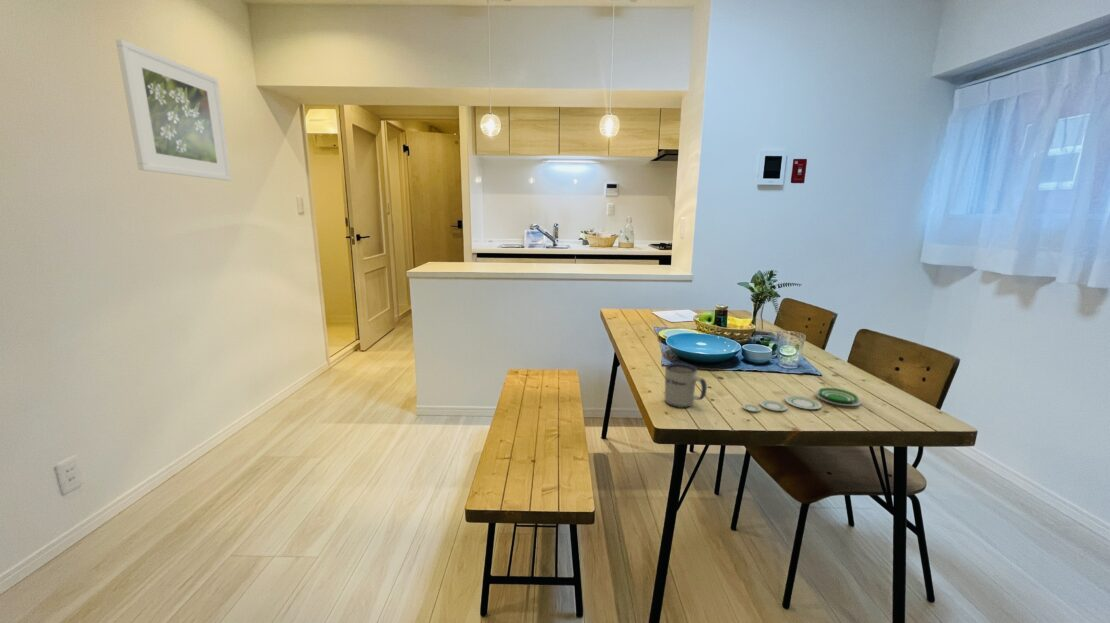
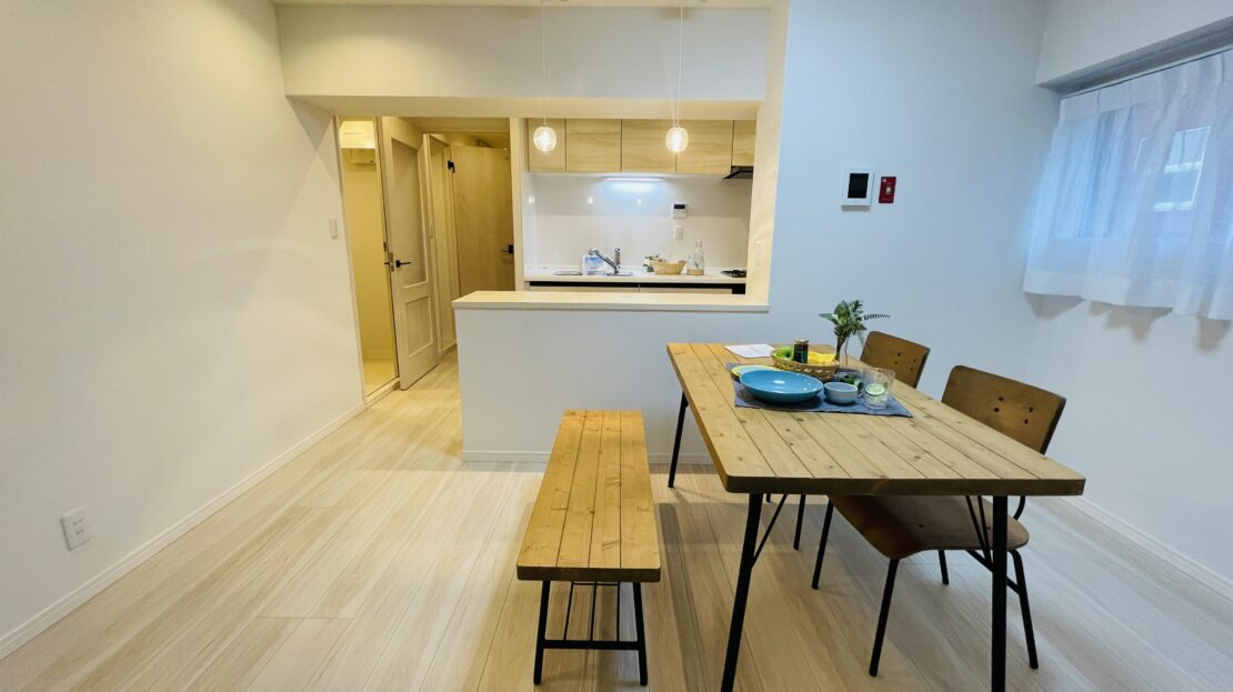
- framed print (182, 120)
- mug (684, 387)
- plate (801, 400)
